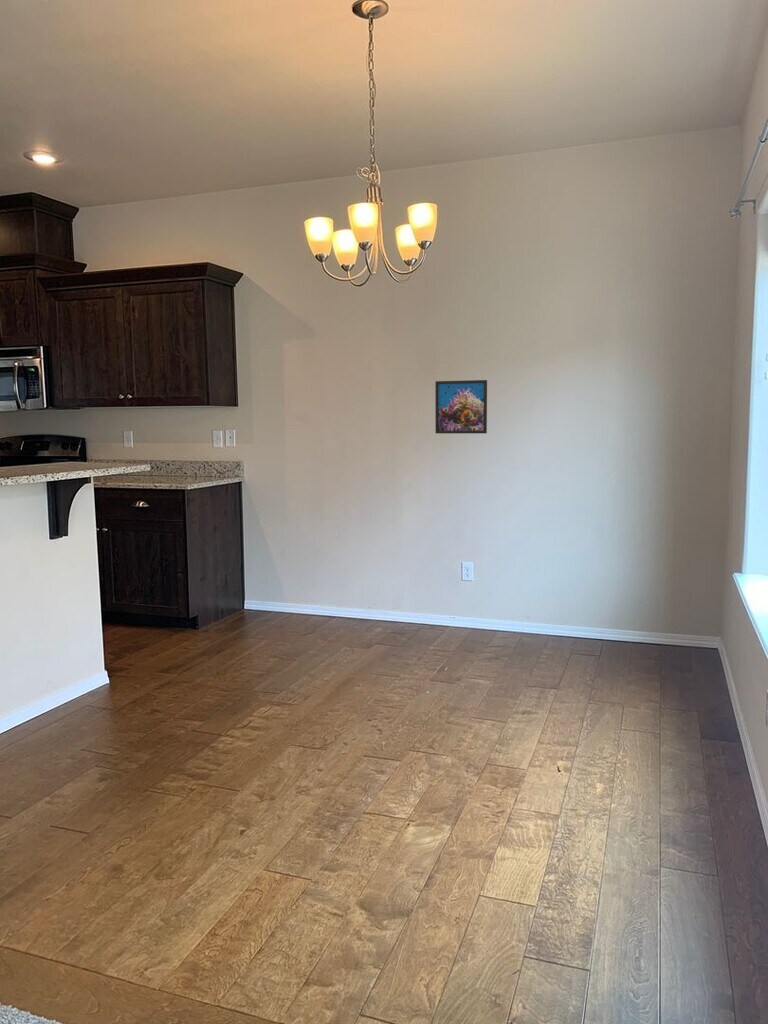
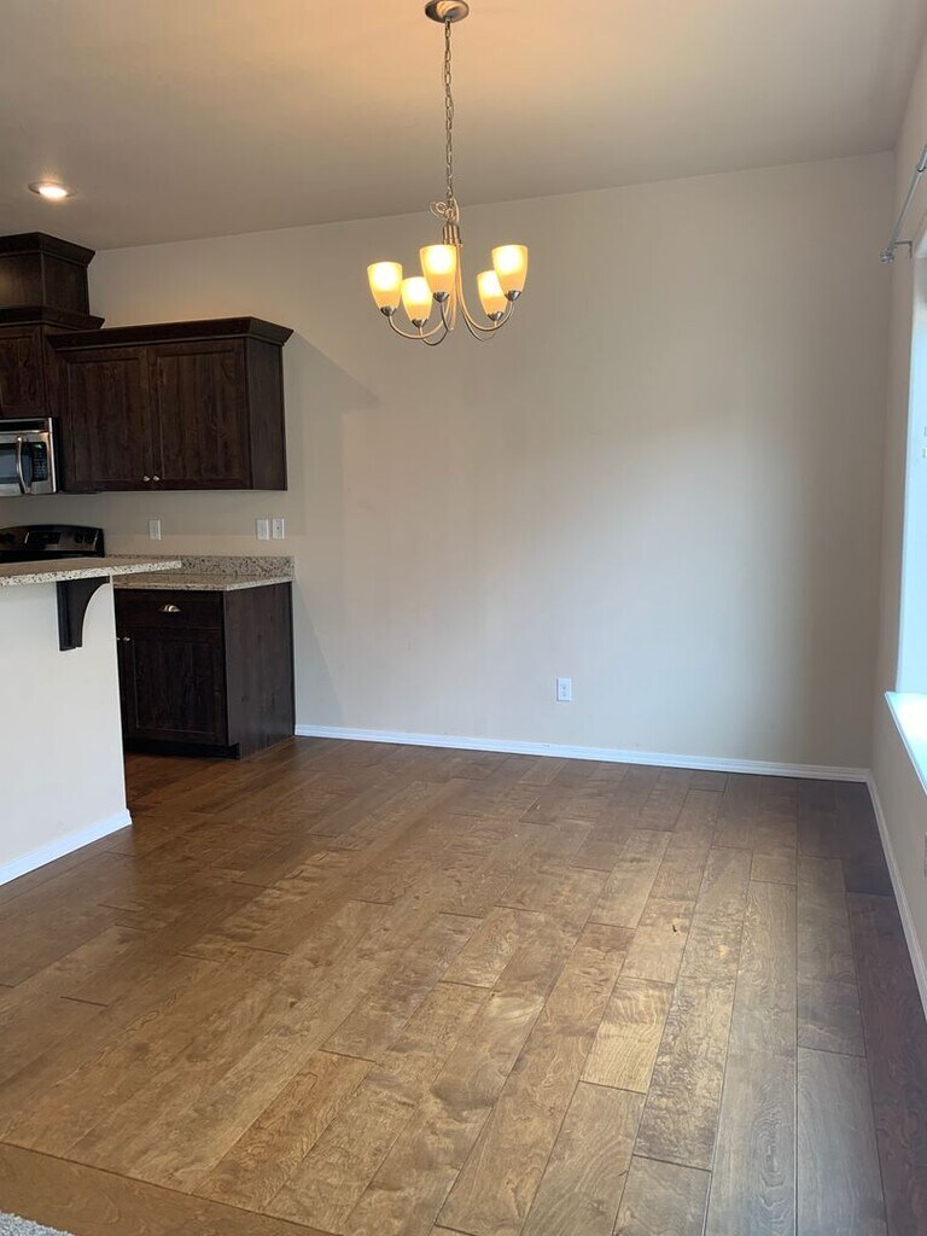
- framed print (460, 407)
